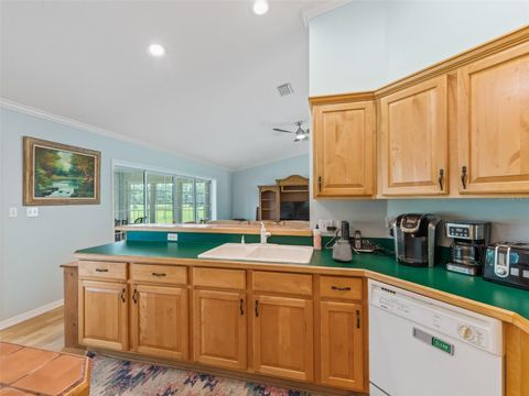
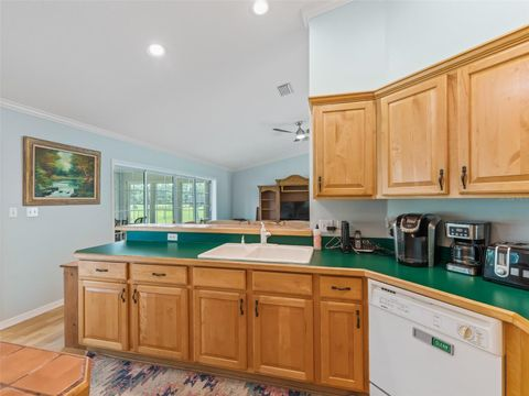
- kettle (339, 245)
